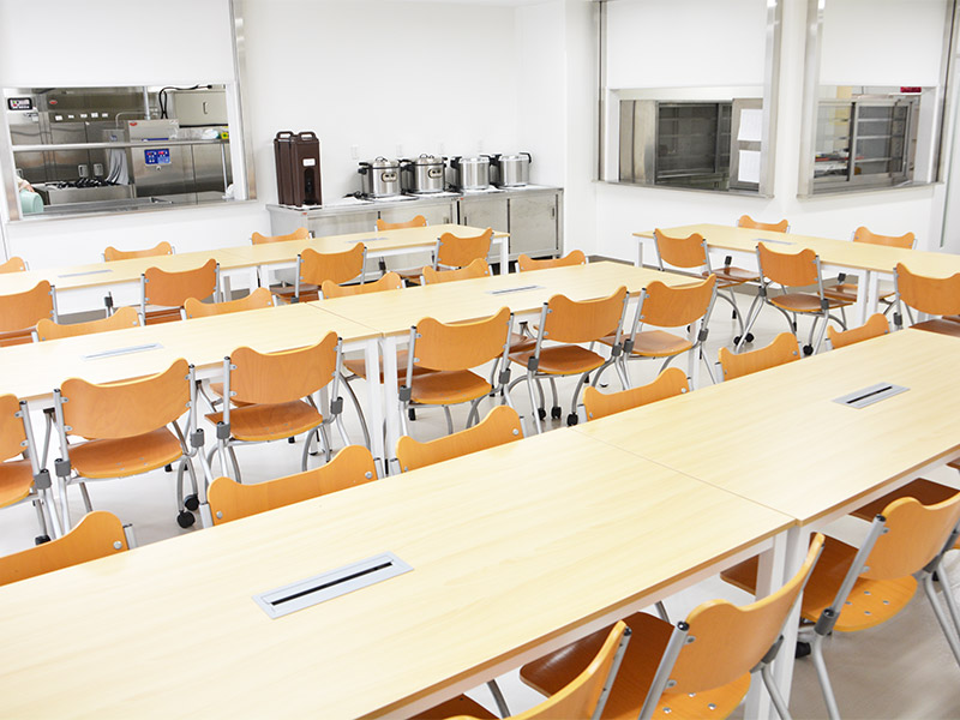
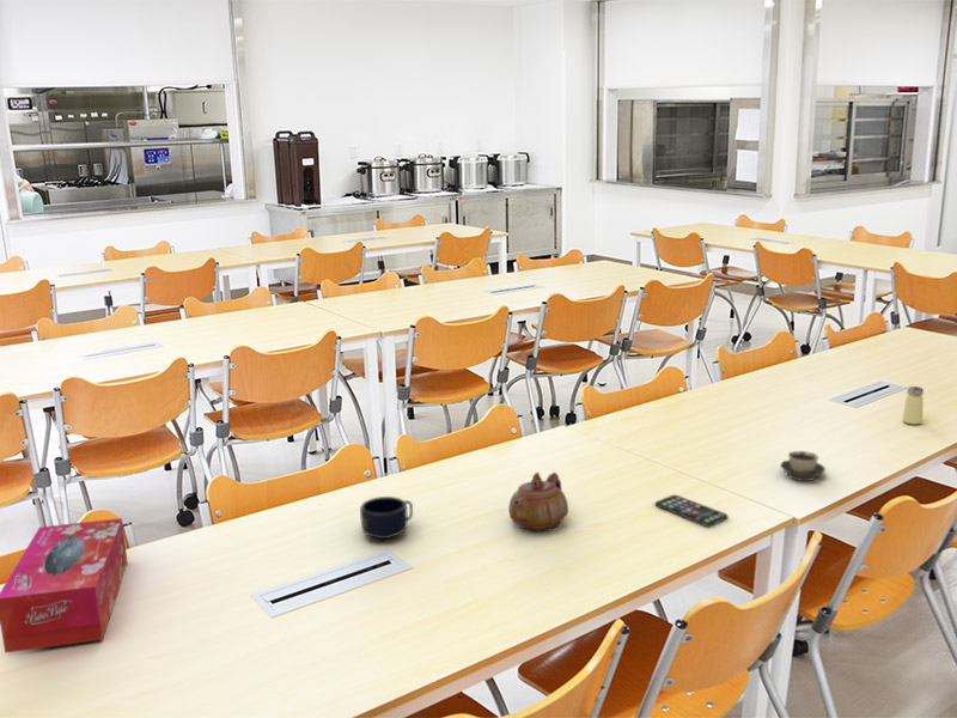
+ teapot (540, 498)
+ cup (803, 466)
+ saltshaker (914, 404)
+ smartphone (690, 510)
+ tissue box (68, 579)
+ mug (388, 518)
